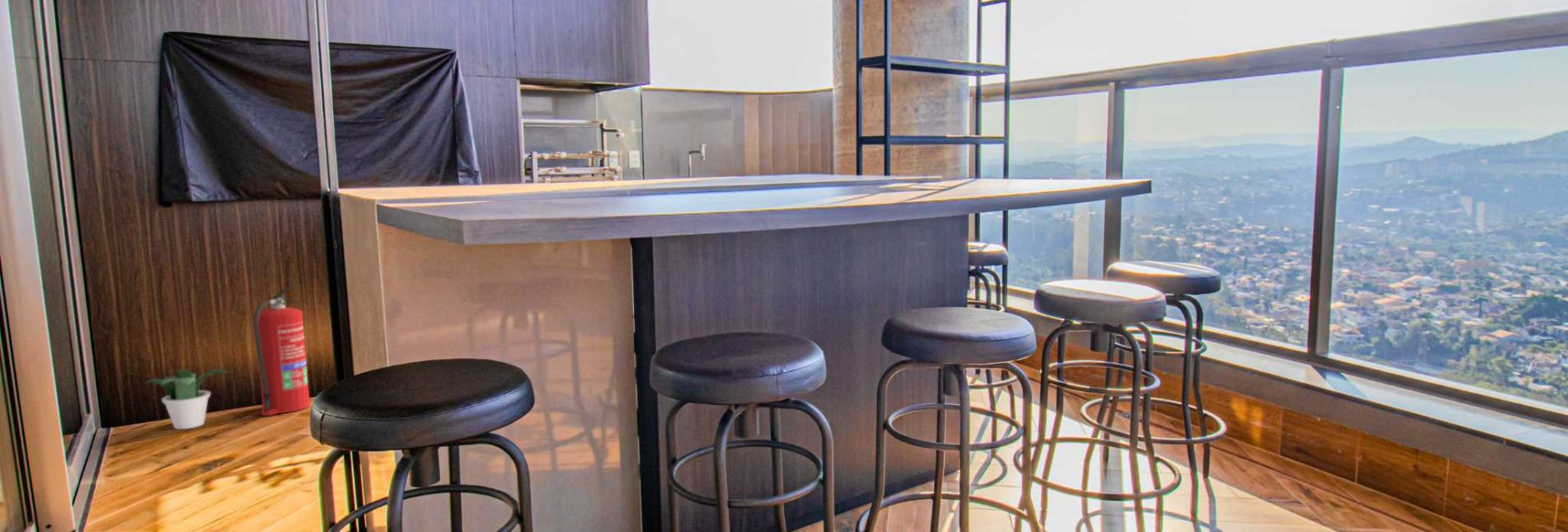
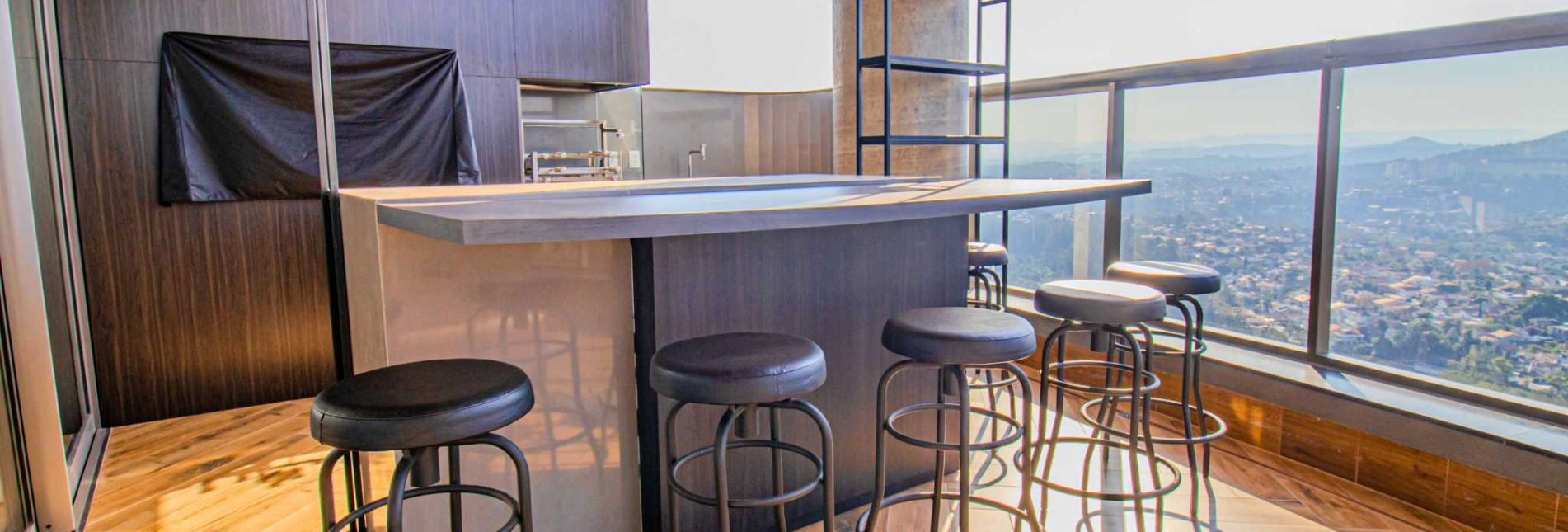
- potted plant (189, 399)
- fire extinguisher (280, 348)
